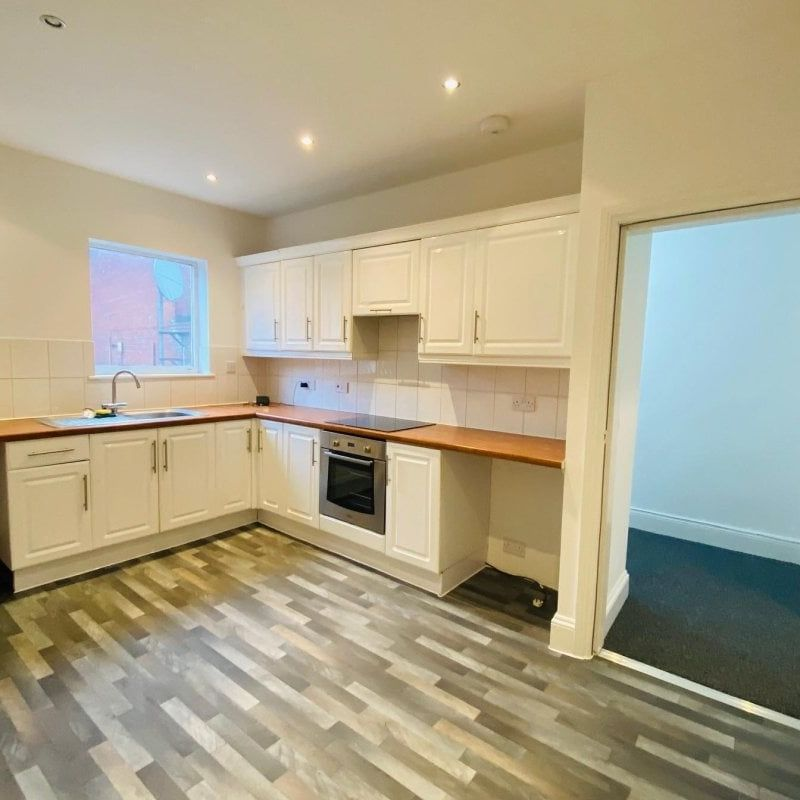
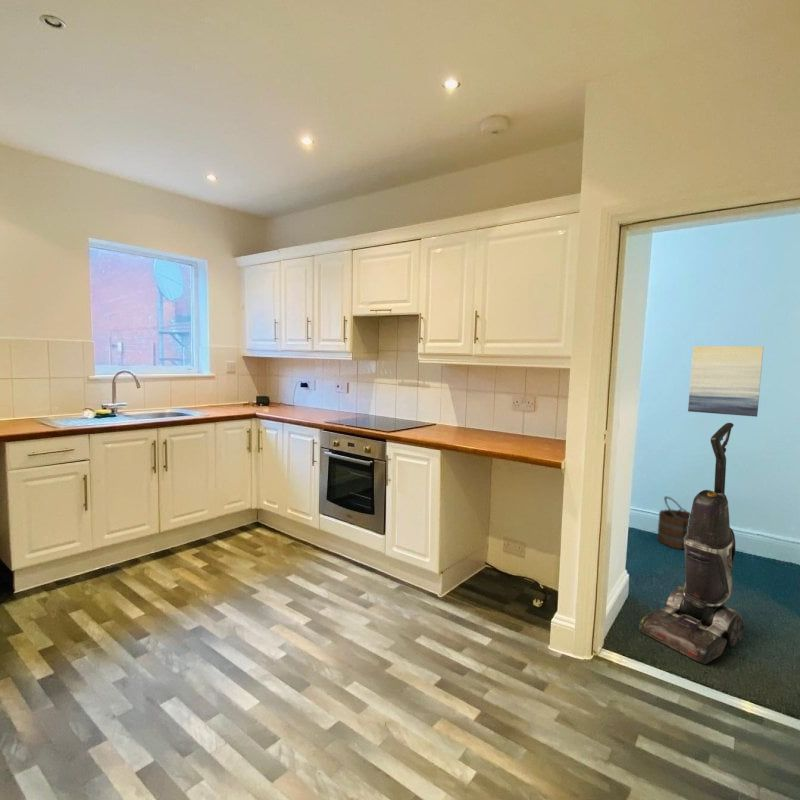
+ vacuum cleaner (698, 532)
+ bucket (680, 521)
+ wall art (724, 380)
